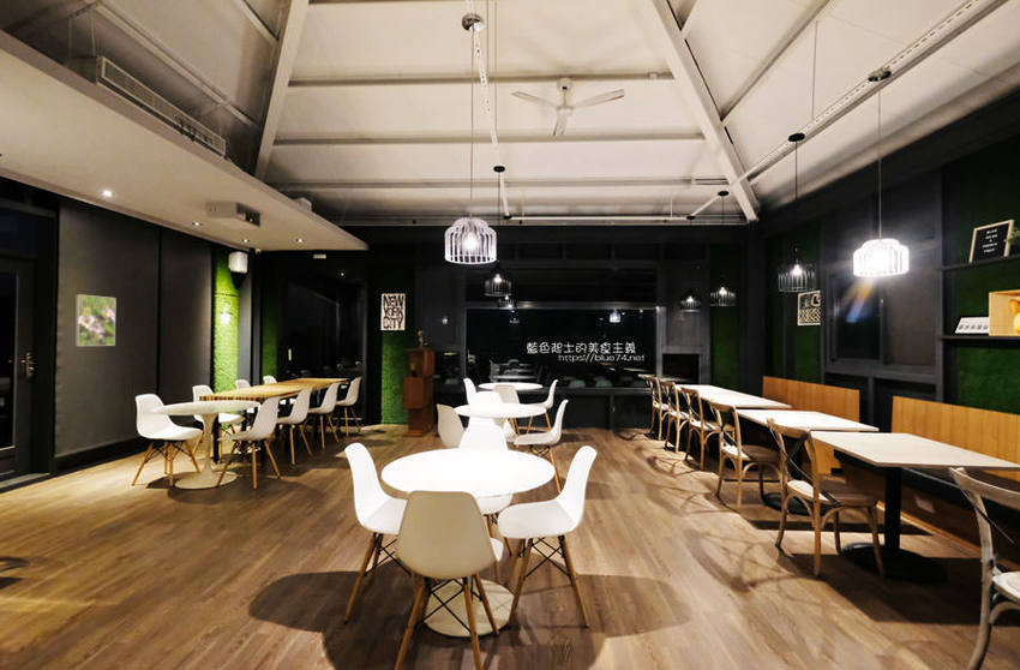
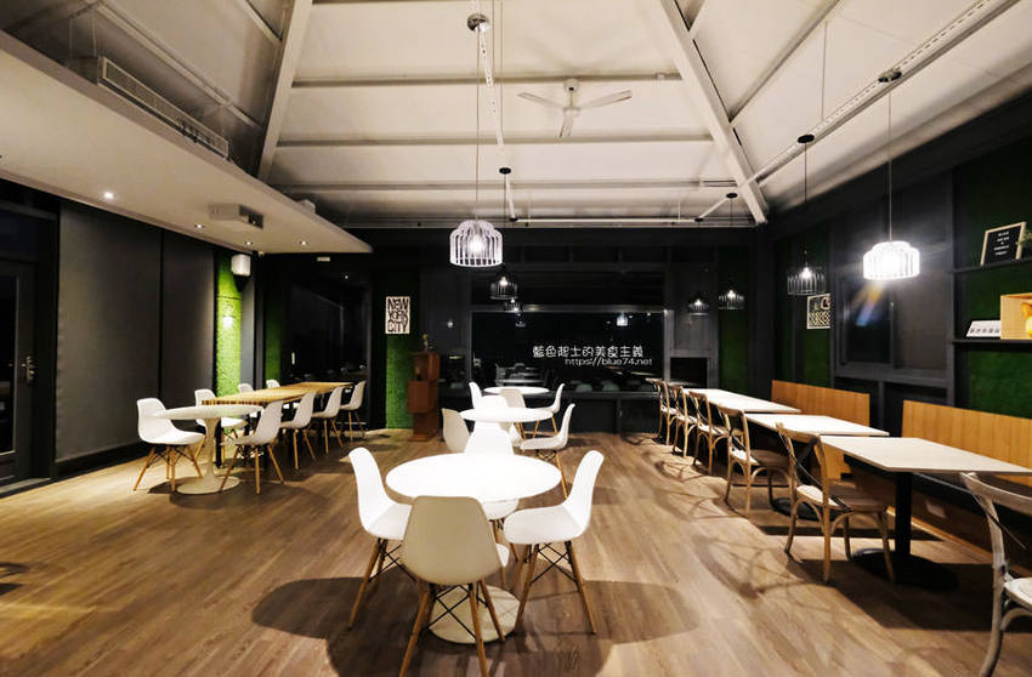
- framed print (96, 321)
